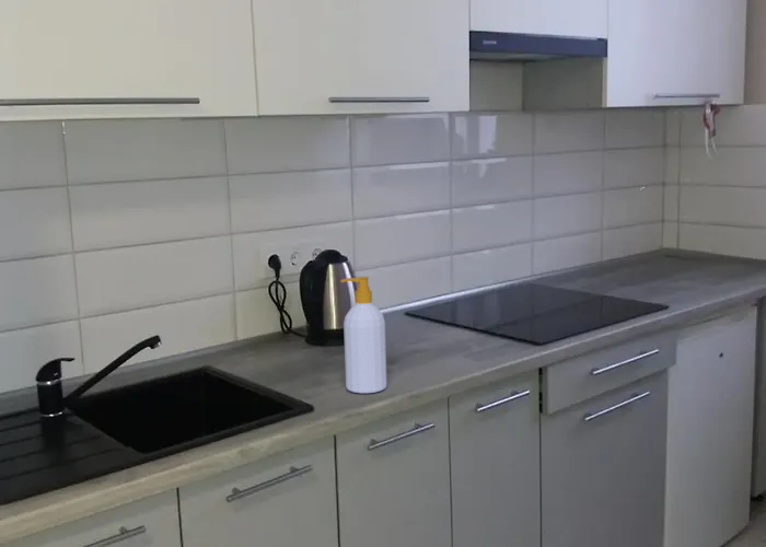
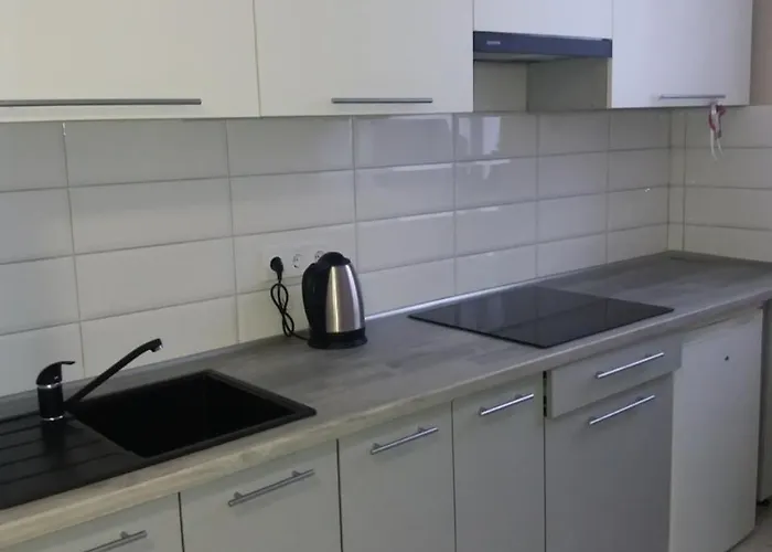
- soap bottle (362, 333)
